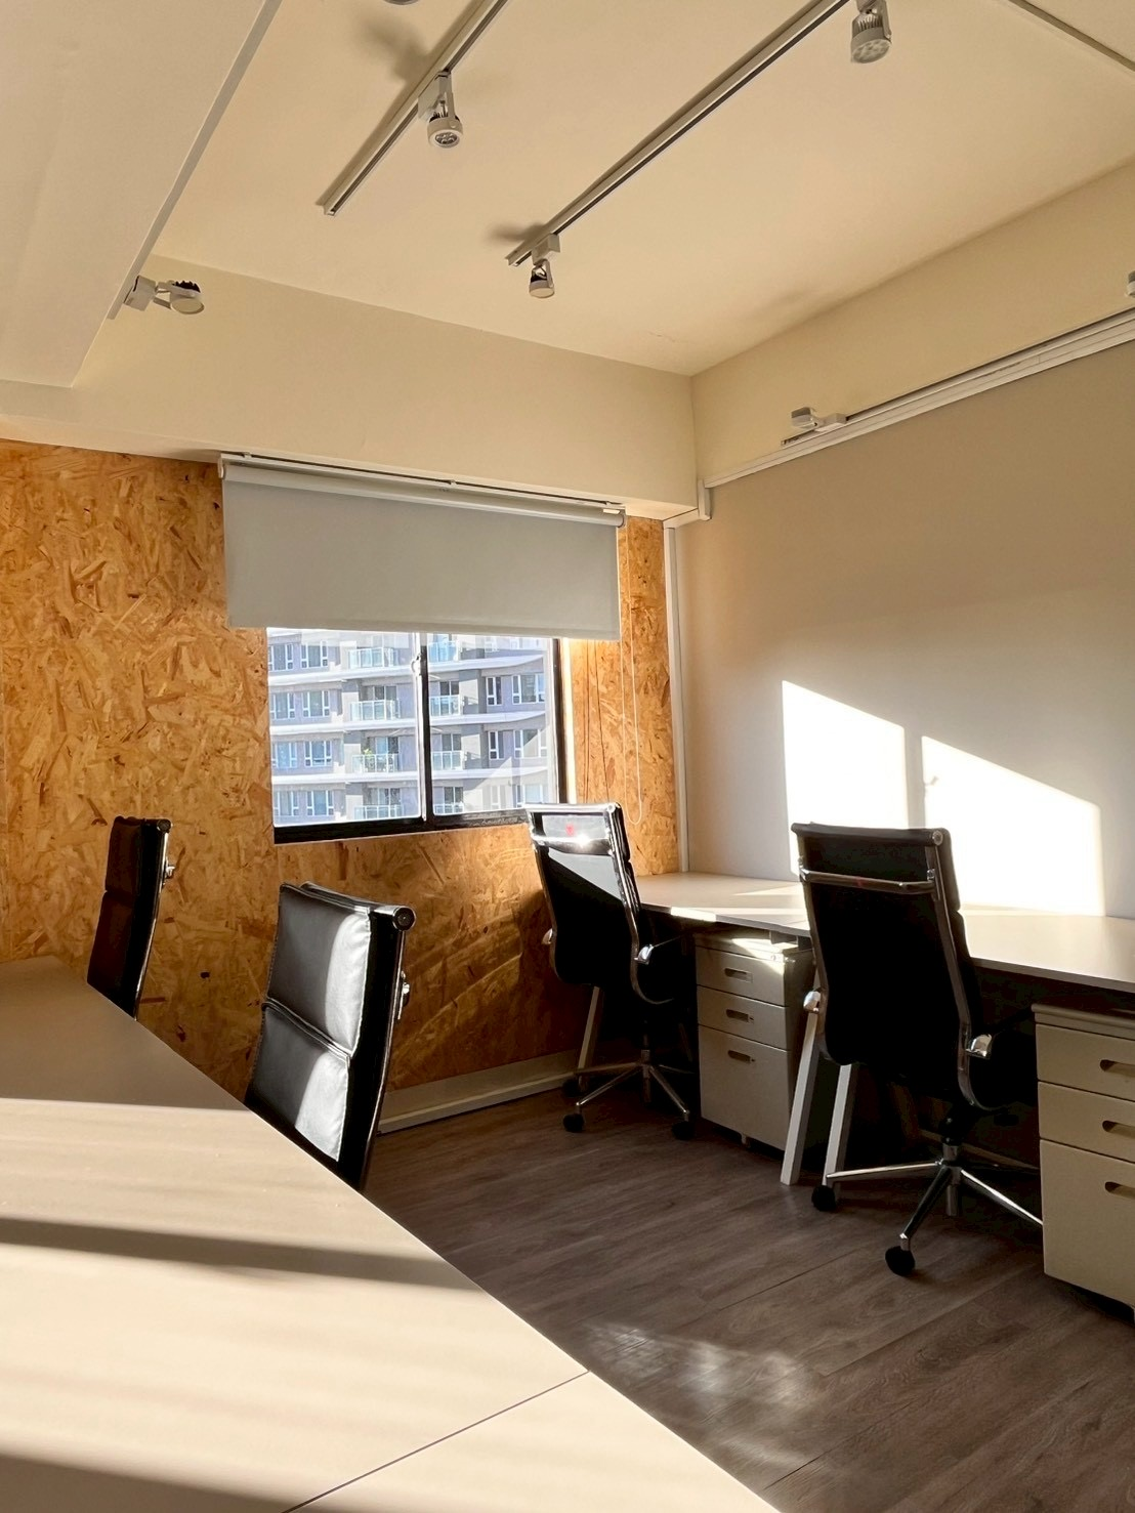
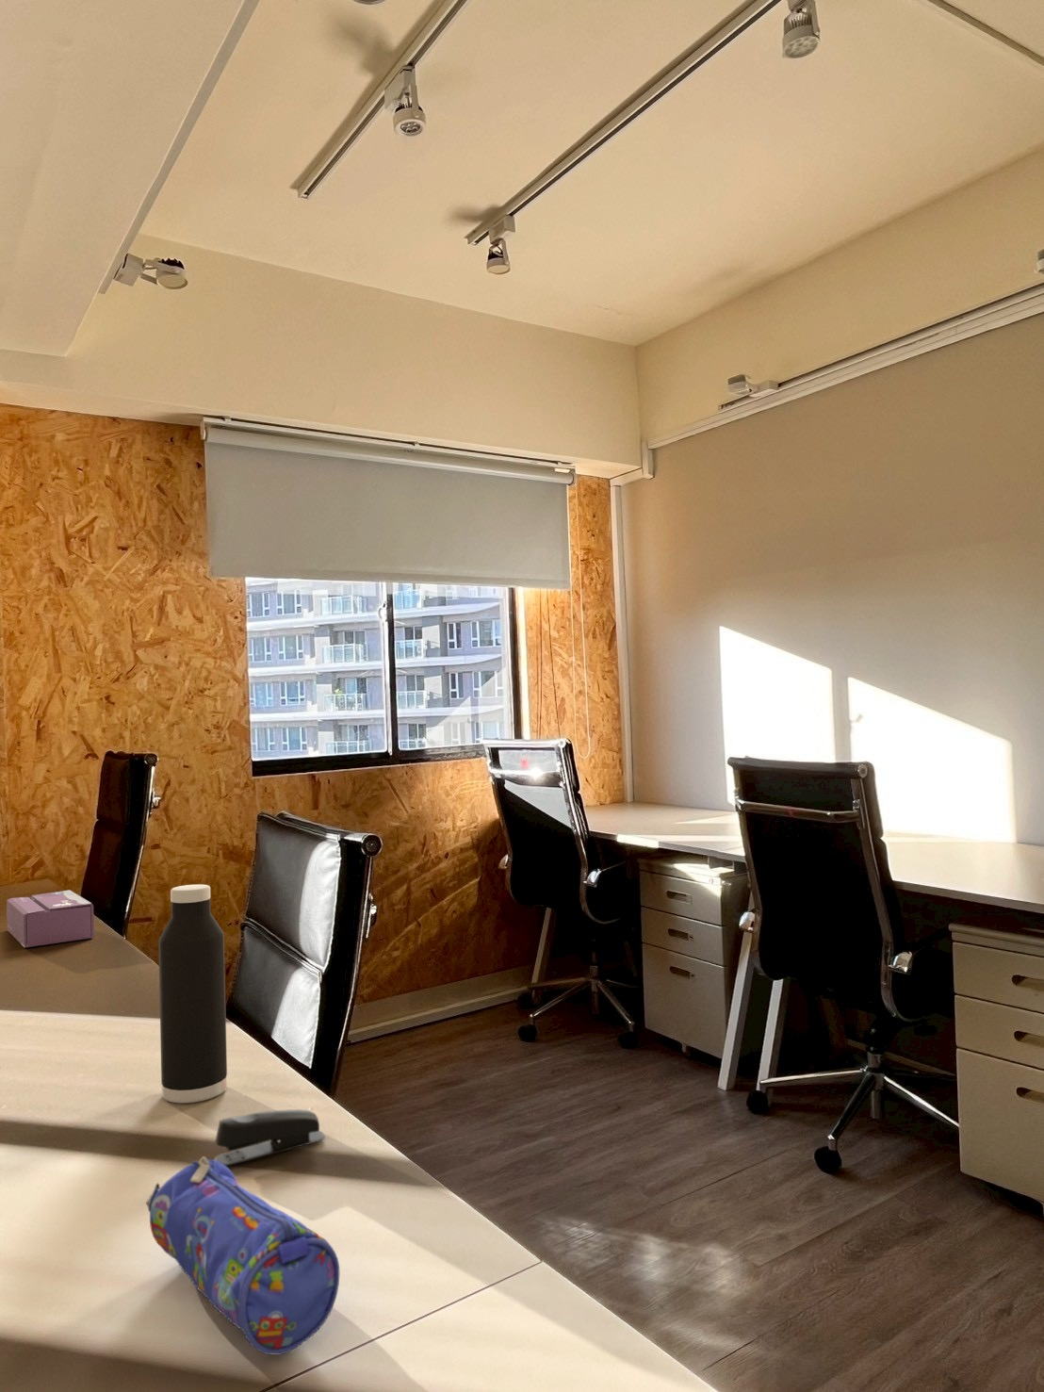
+ water bottle (192, 988)
+ stapler (271, 1129)
+ tissue box (49, 916)
+ pencil case (238, 1242)
